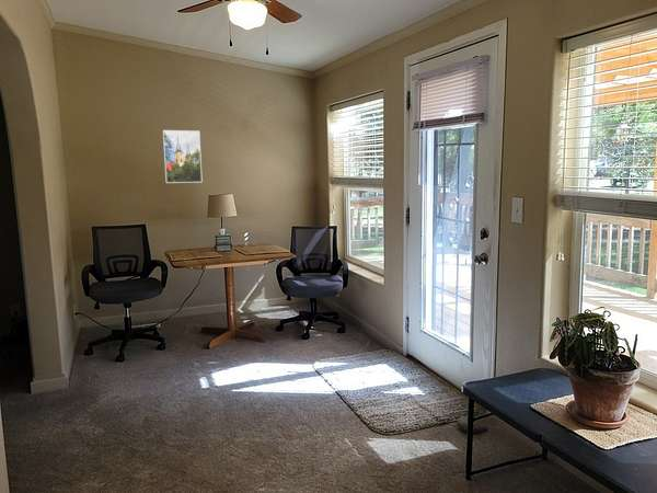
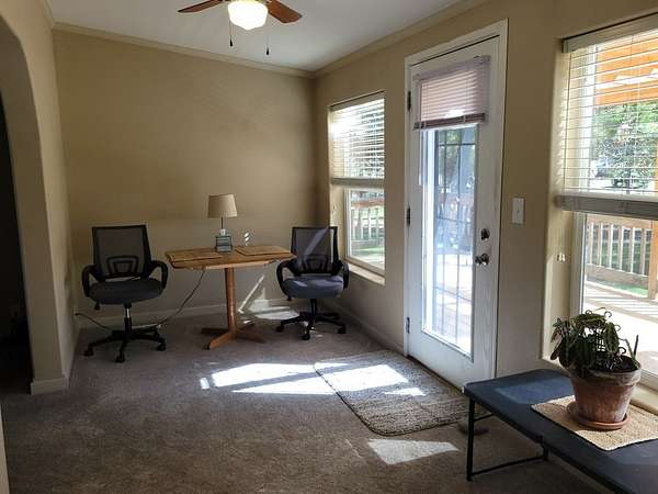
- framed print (182, 157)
